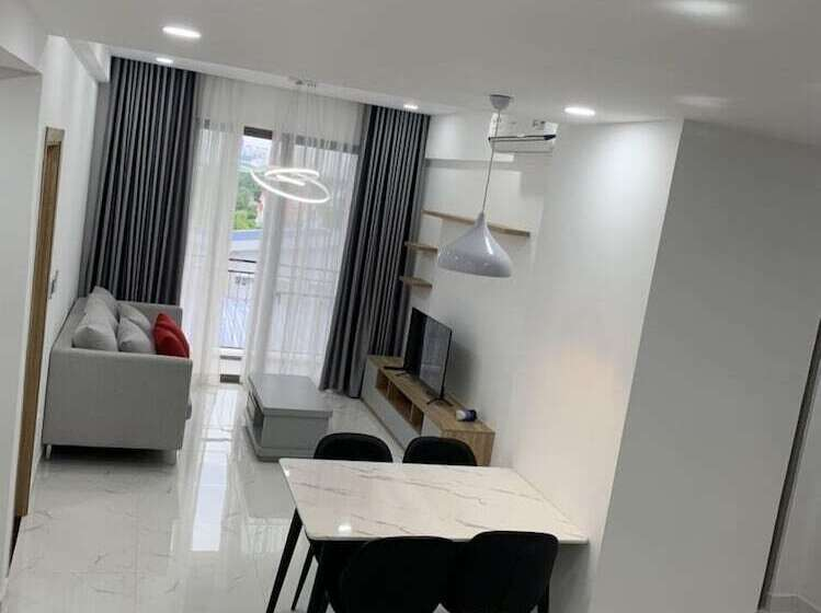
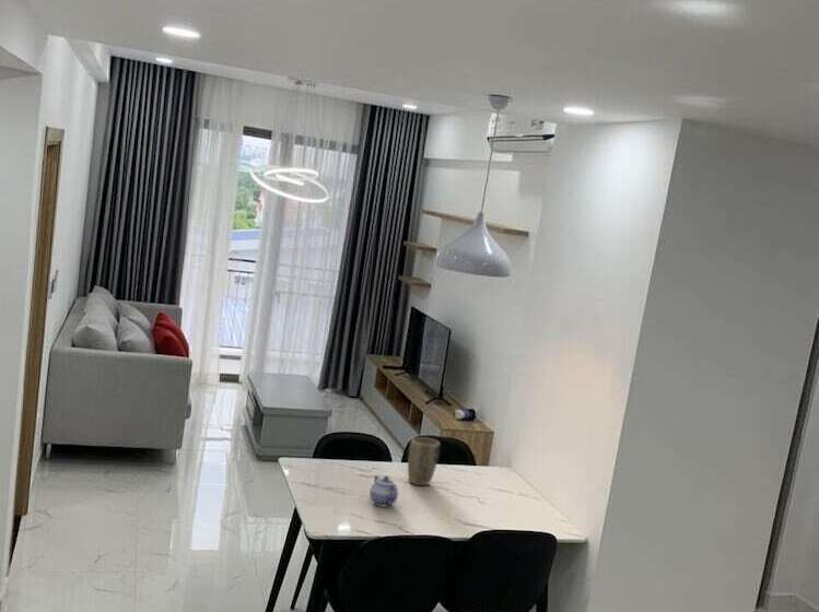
+ teapot (384, 490)
+ plant pot (422, 461)
